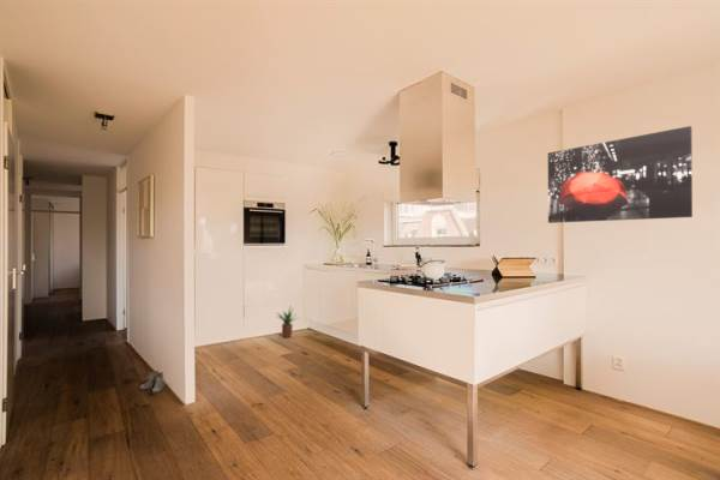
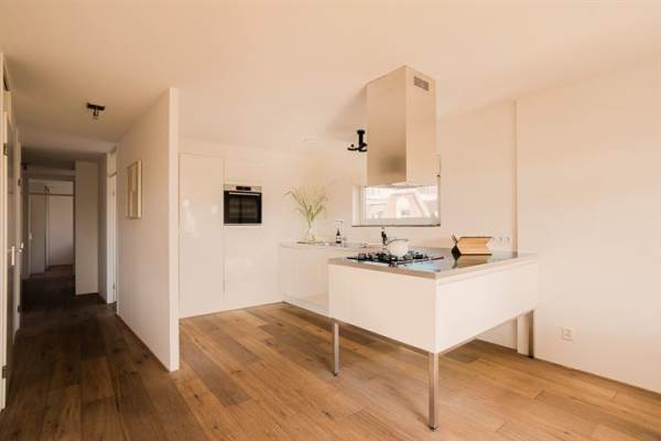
- boots (152, 380)
- wall art (611, 180)
- potted plant (287, 320)
